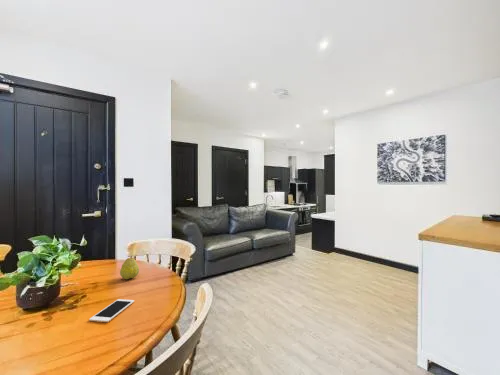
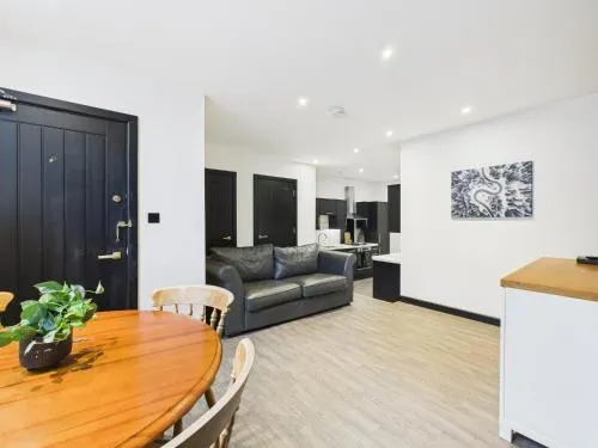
- cell phone (113, 309)
- fruit (129, 267)
